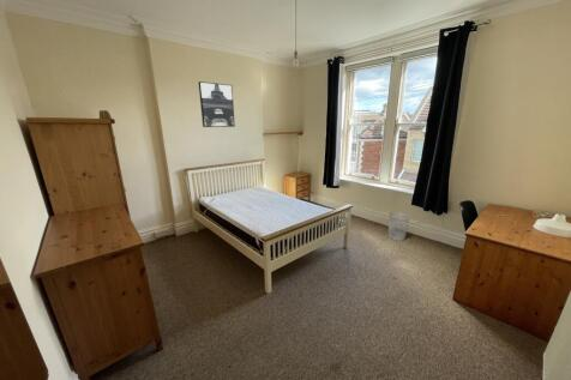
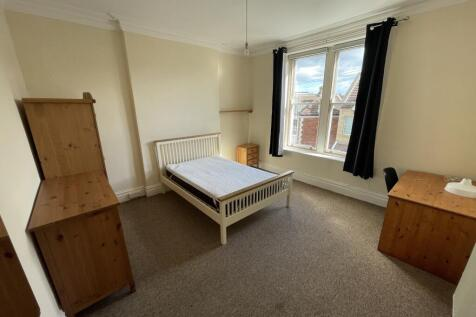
- wastebasket (397, 227)
- wall art (217, 105)
